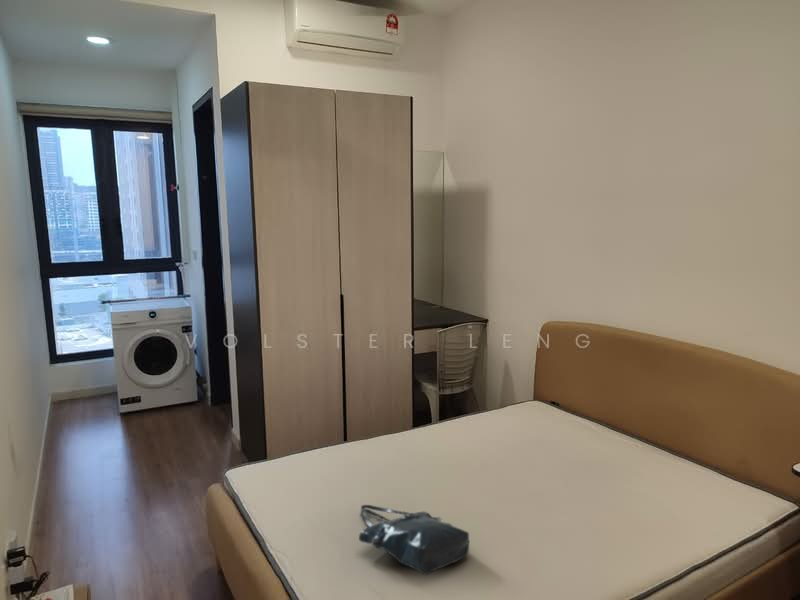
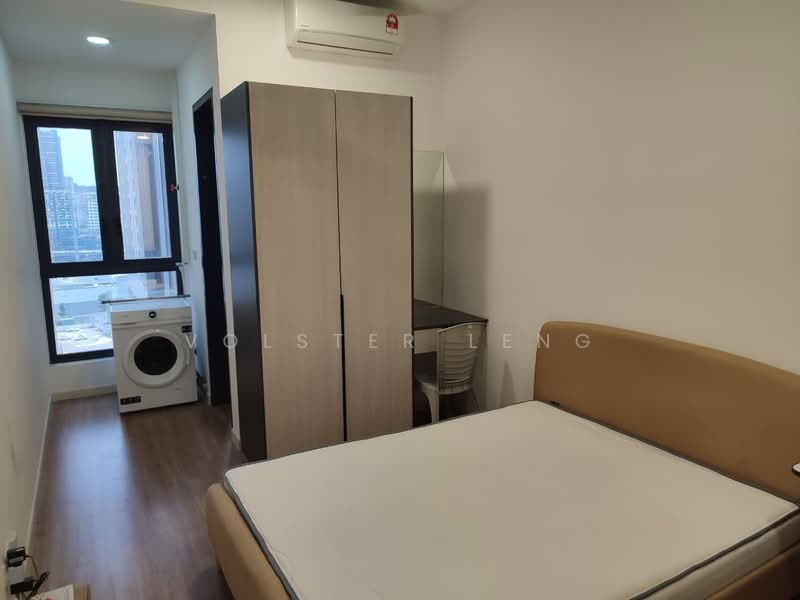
- tote bag (400, 523)
